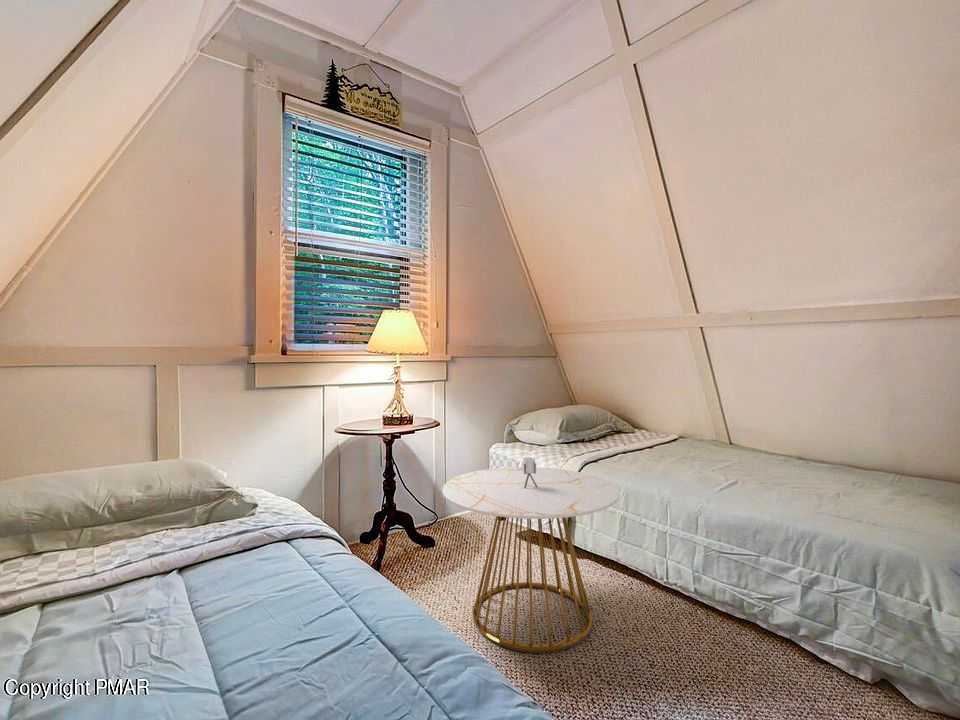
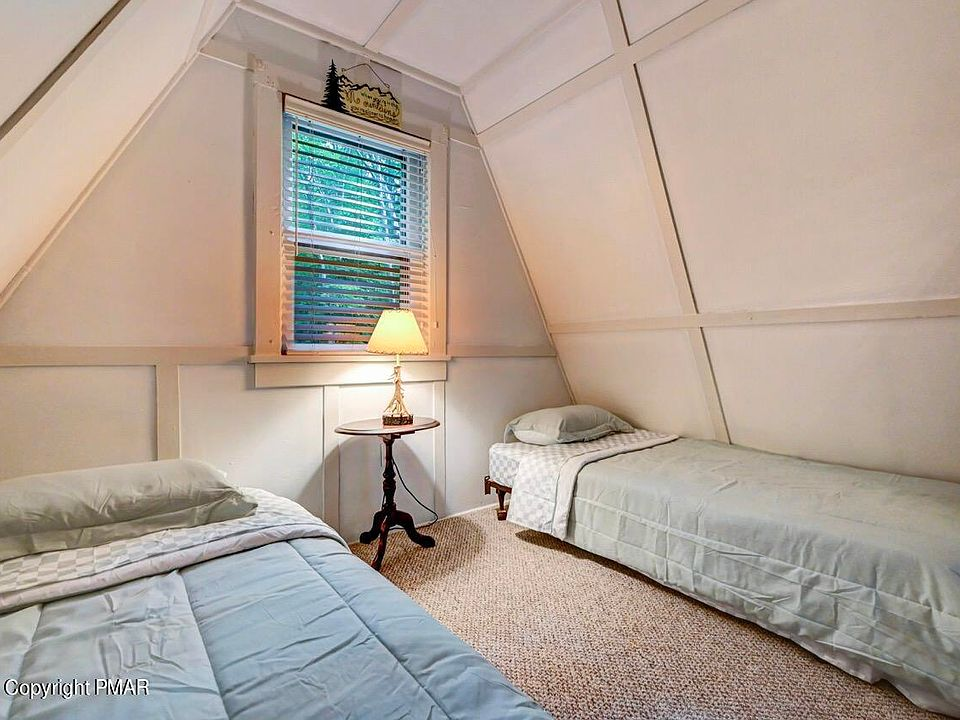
- side table (529, 536)
